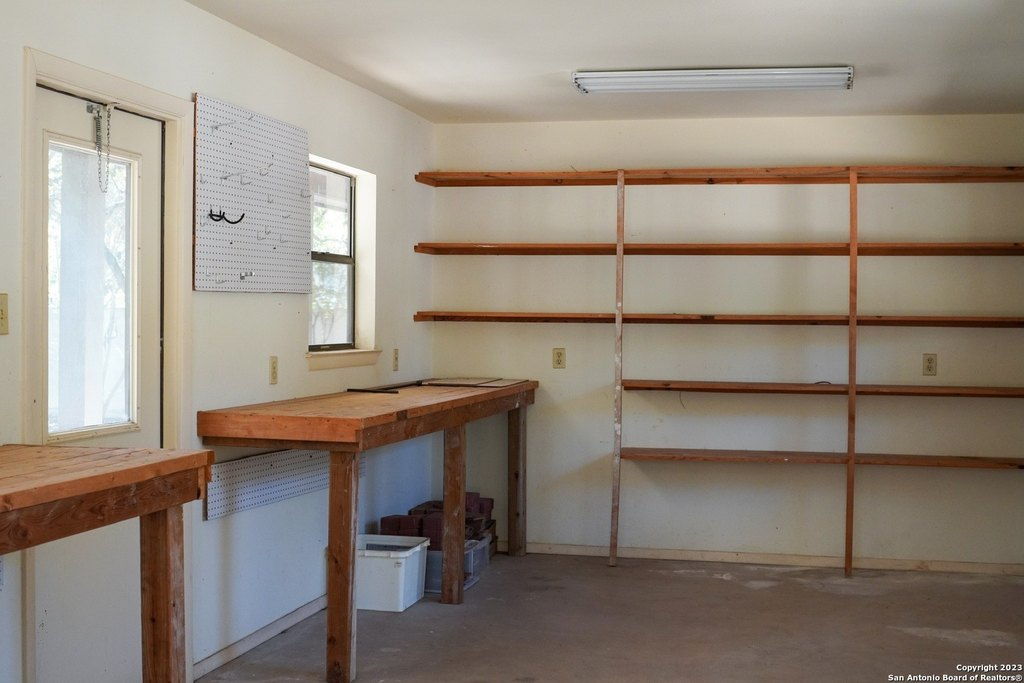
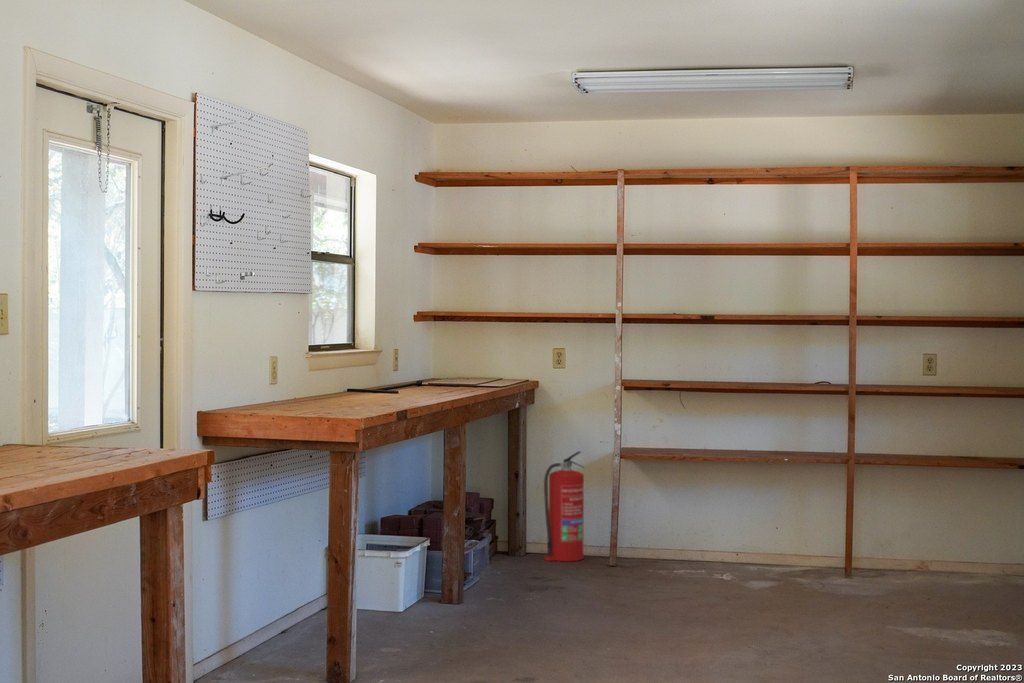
+ fire extinguisher (565, 505)
